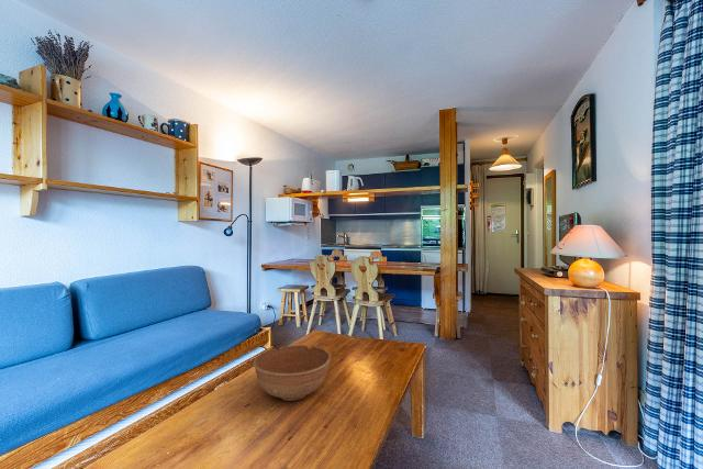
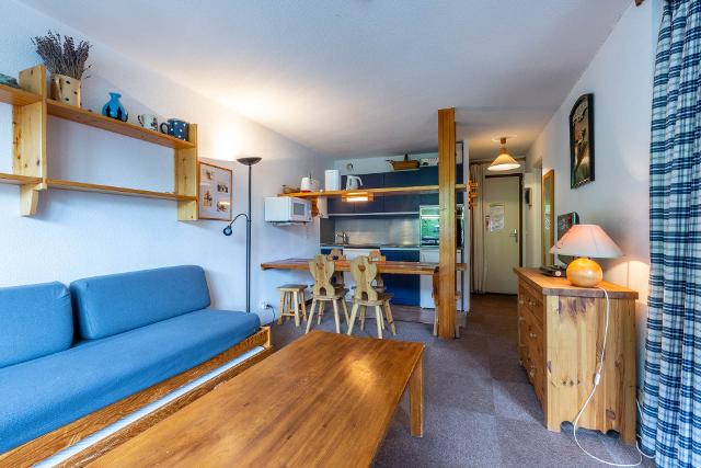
- bowl (292, 375)
